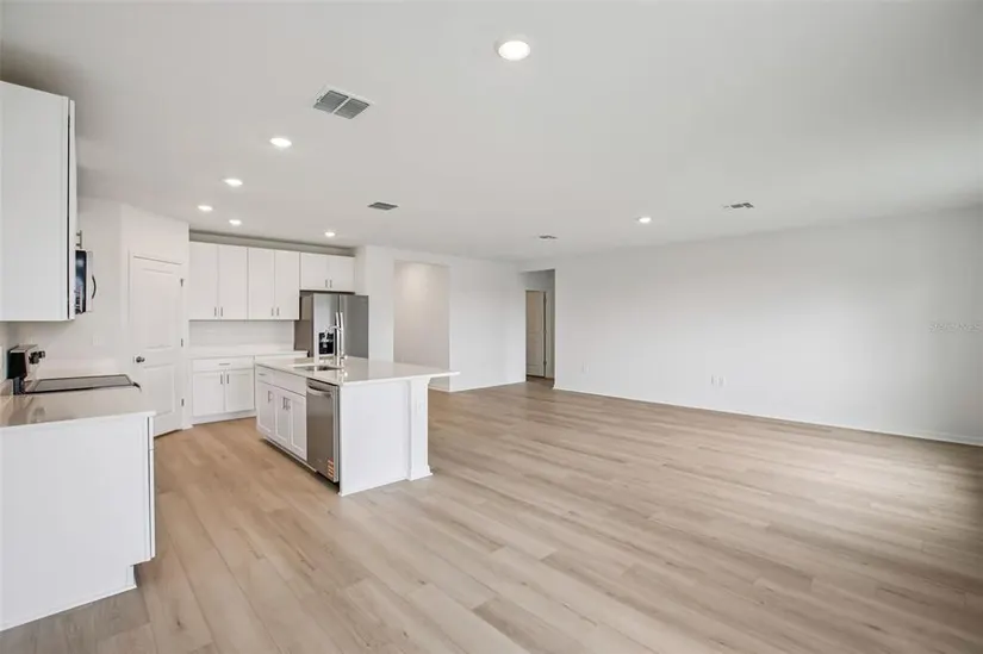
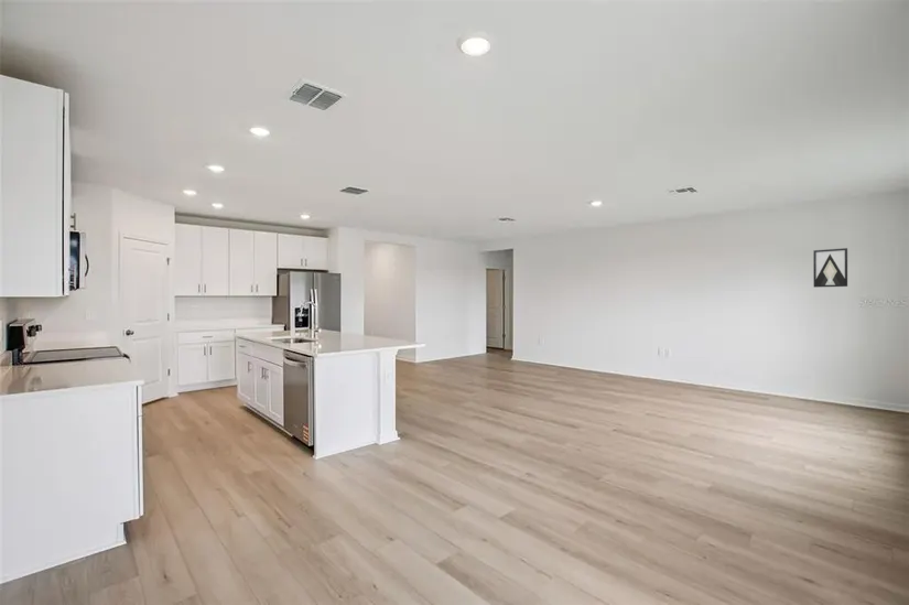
+ wall art (830, 268)
